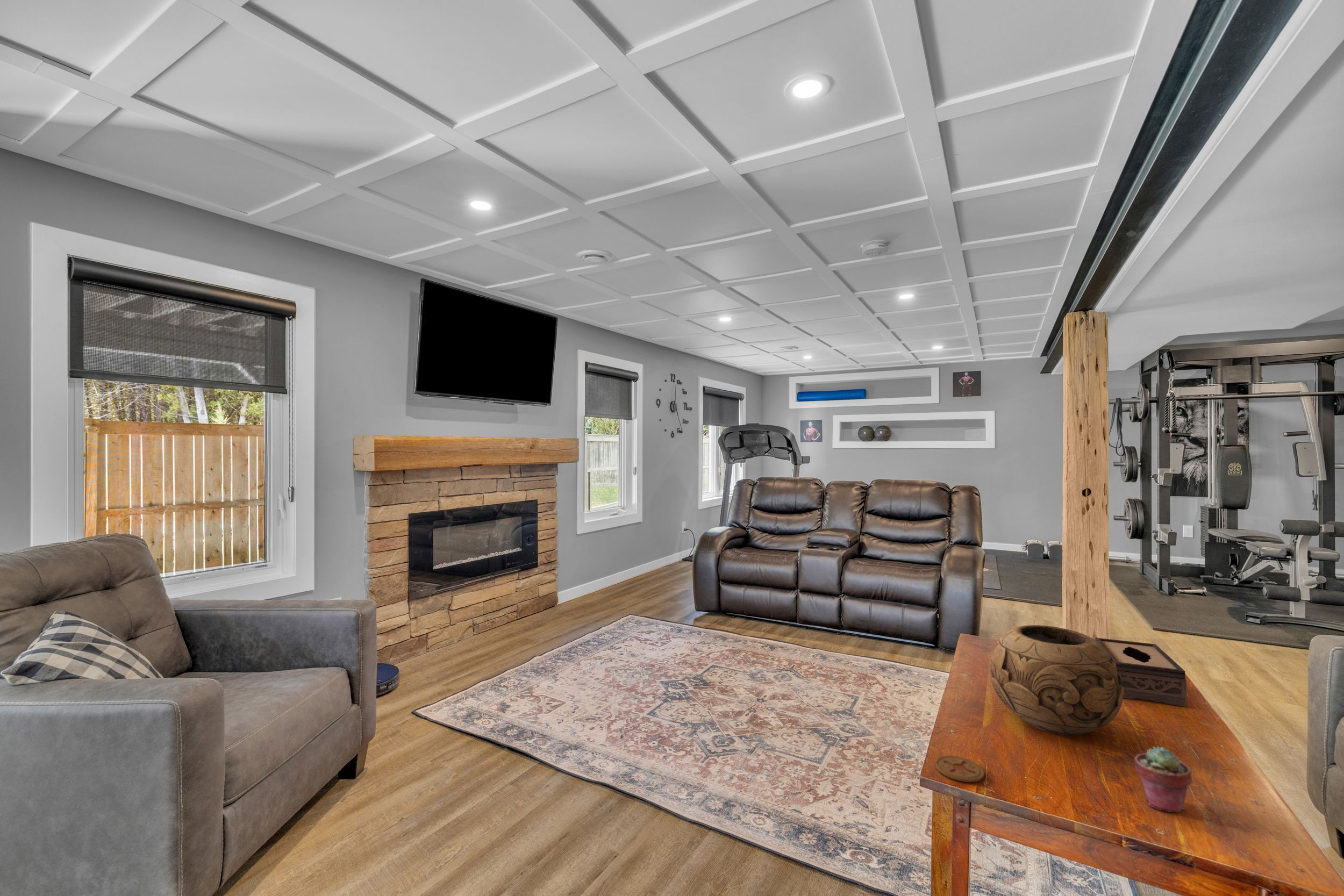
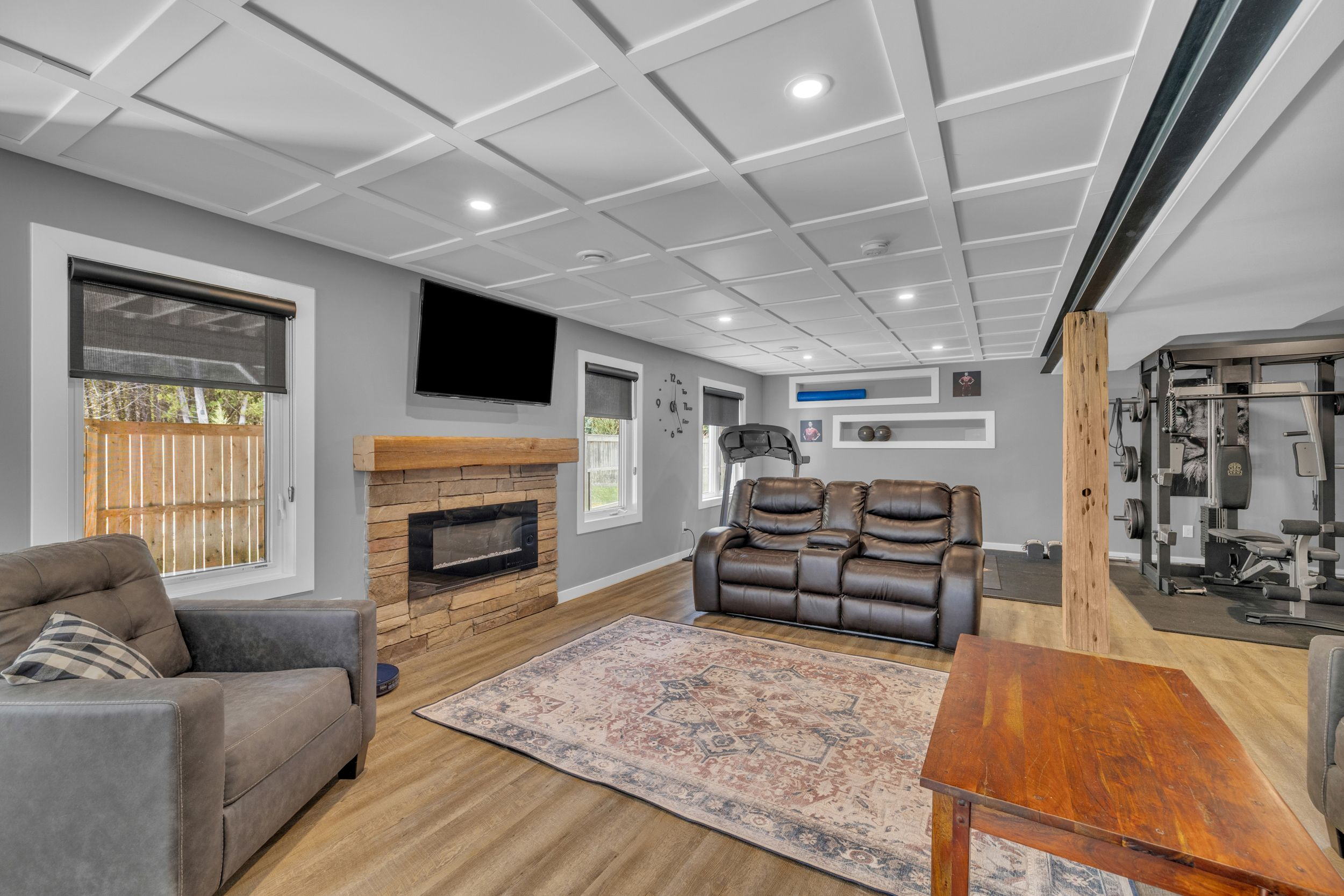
- coaster (959, 768)
- tissue box (1136, 669)
- decorative bowl (1053, 678)
- potted succulent (1163, 775)
